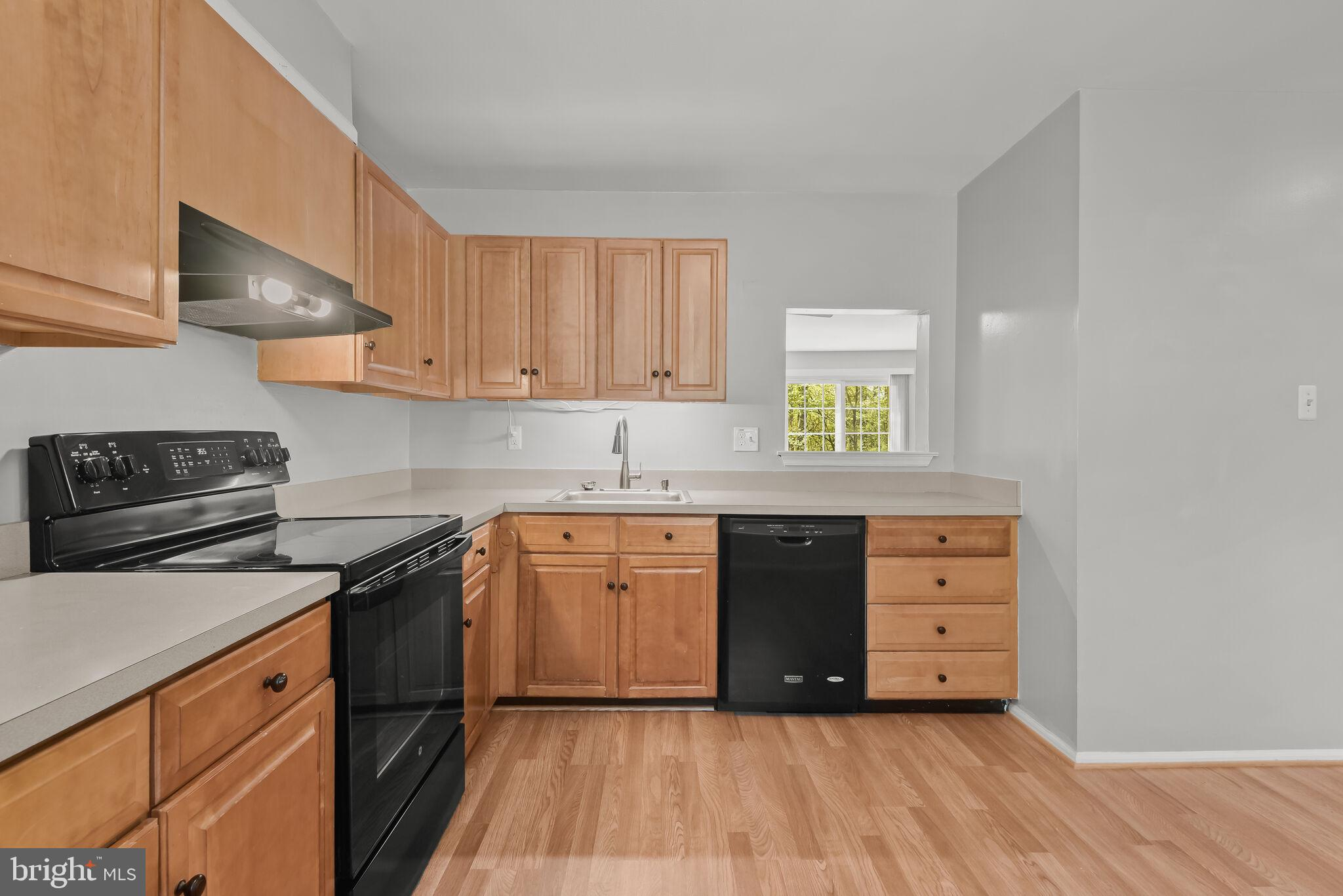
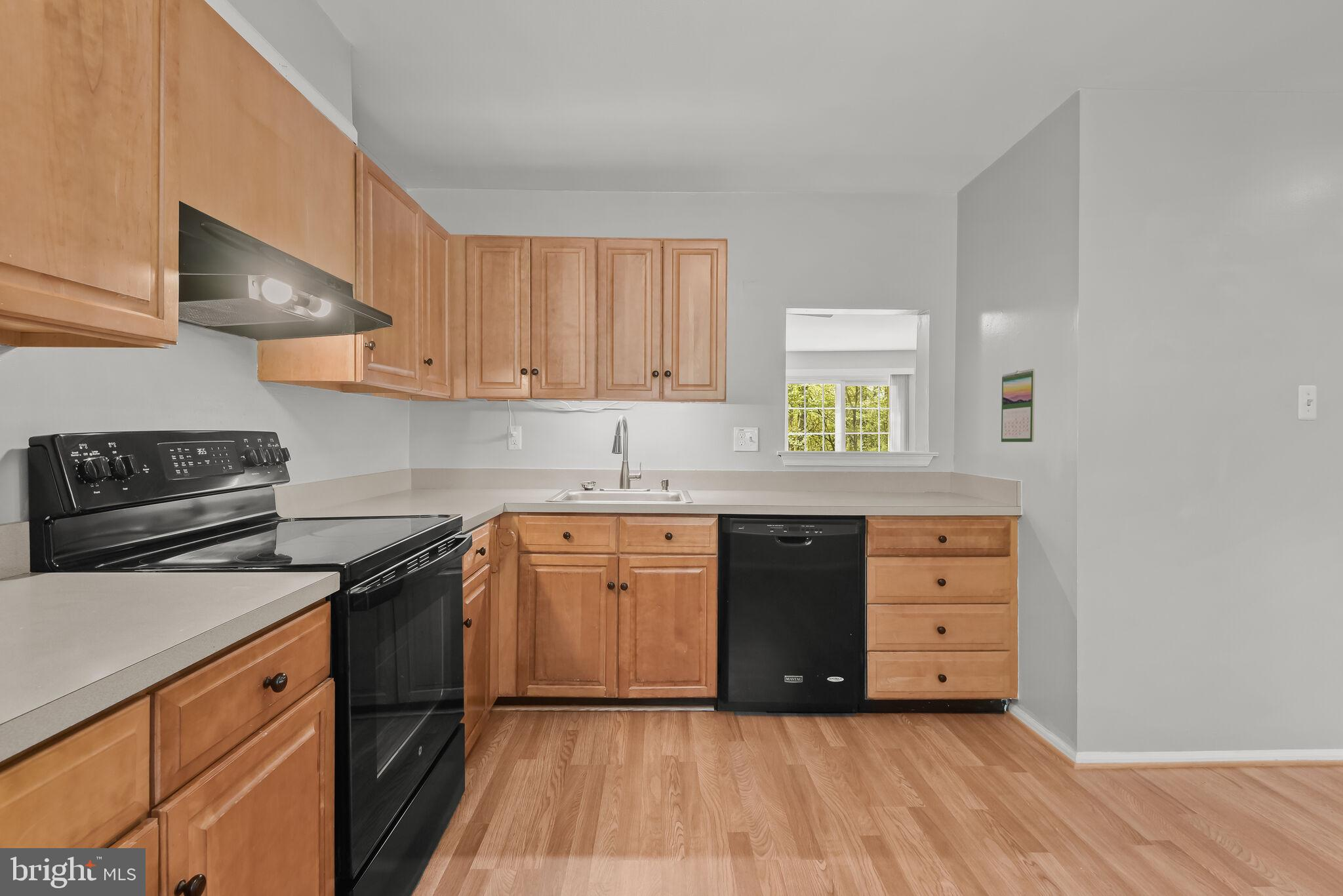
+ calendar (1017, 406)
